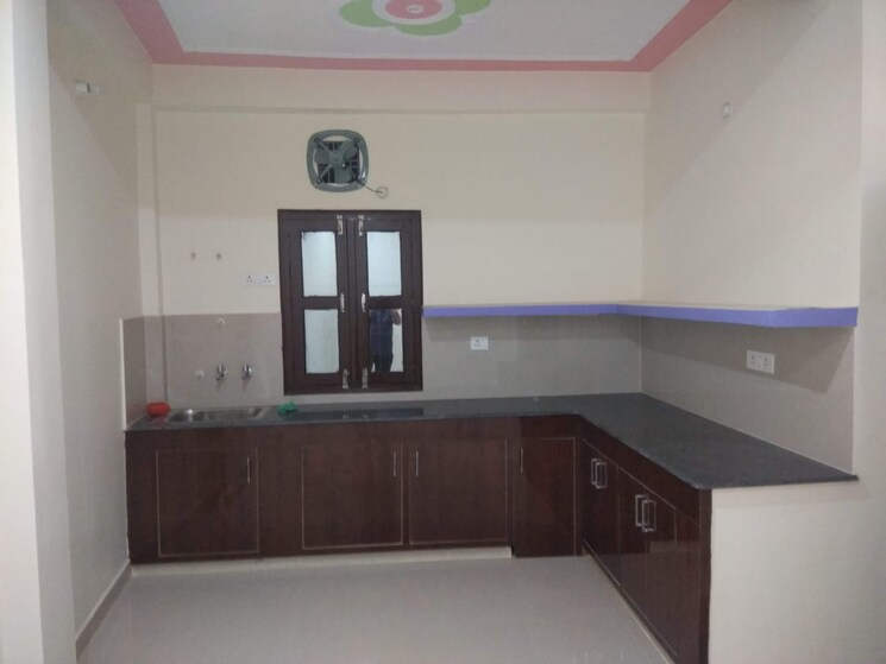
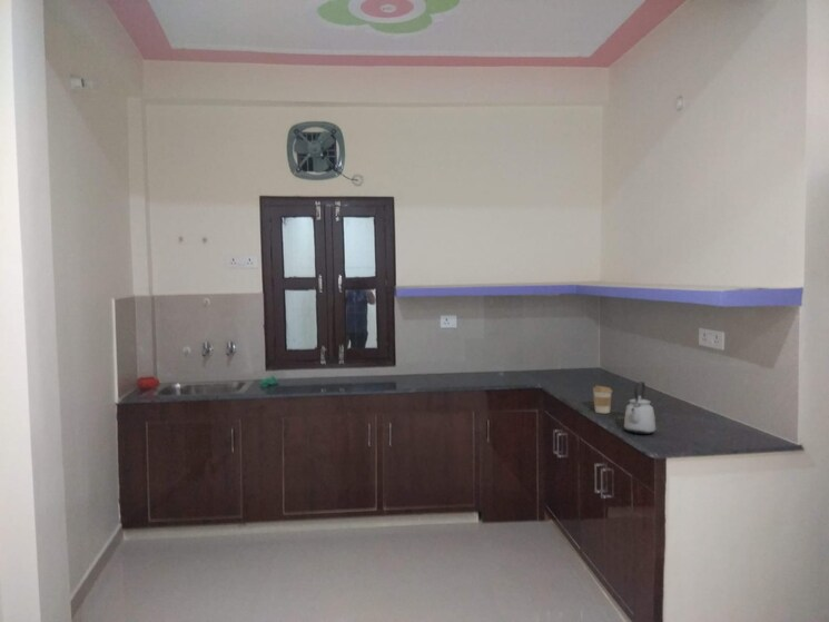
+ kettle (638, 407)
+ coffee cup (602, 398)
